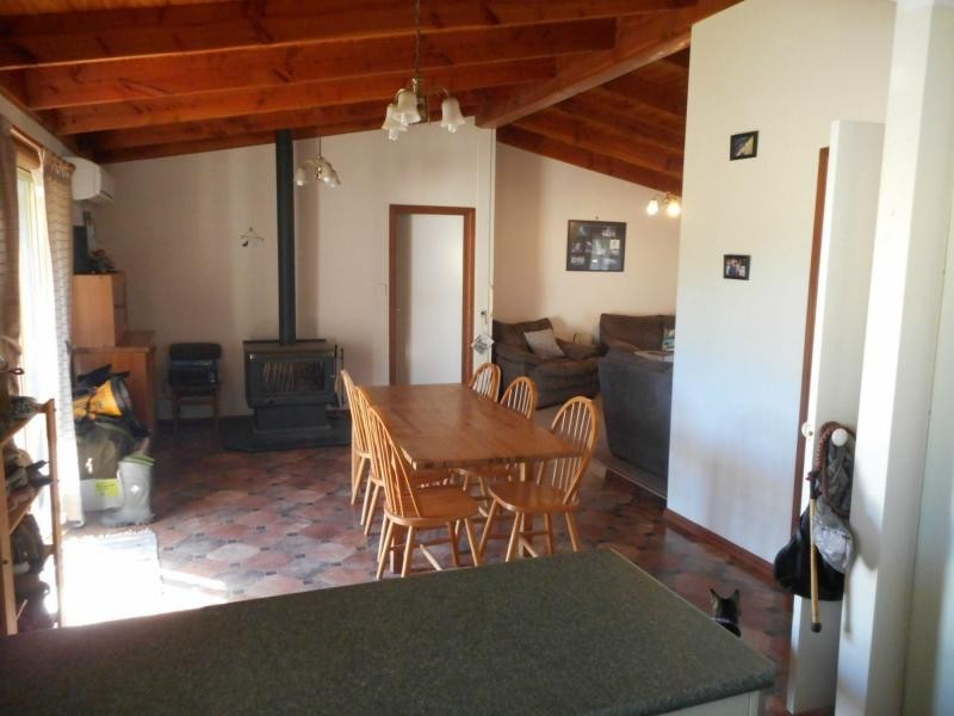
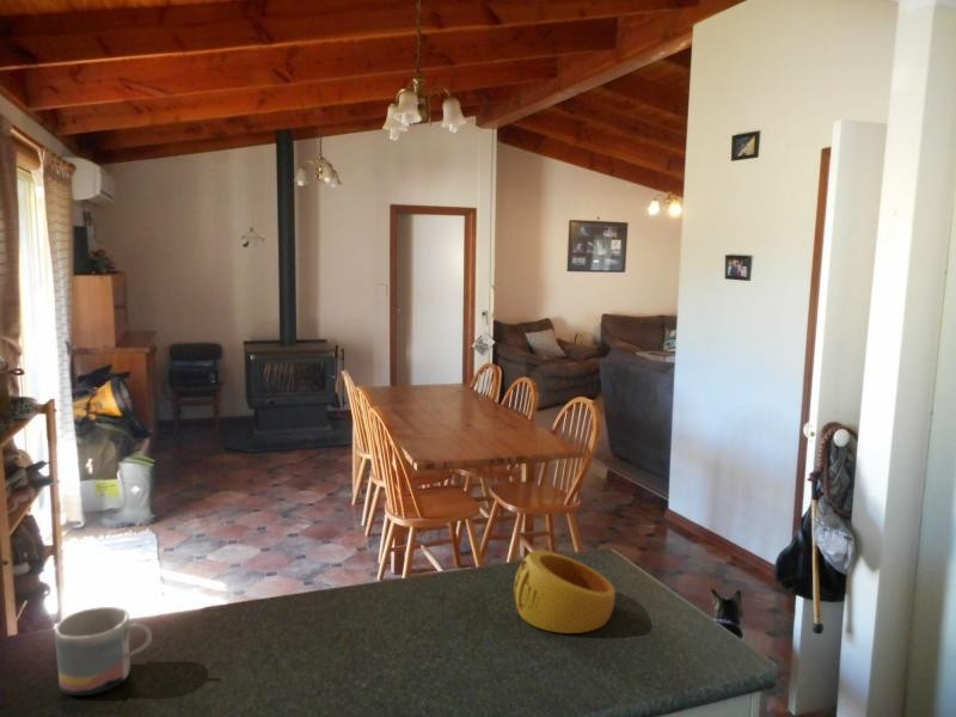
+ mug (106, 650)
+ ring (564, 583)
